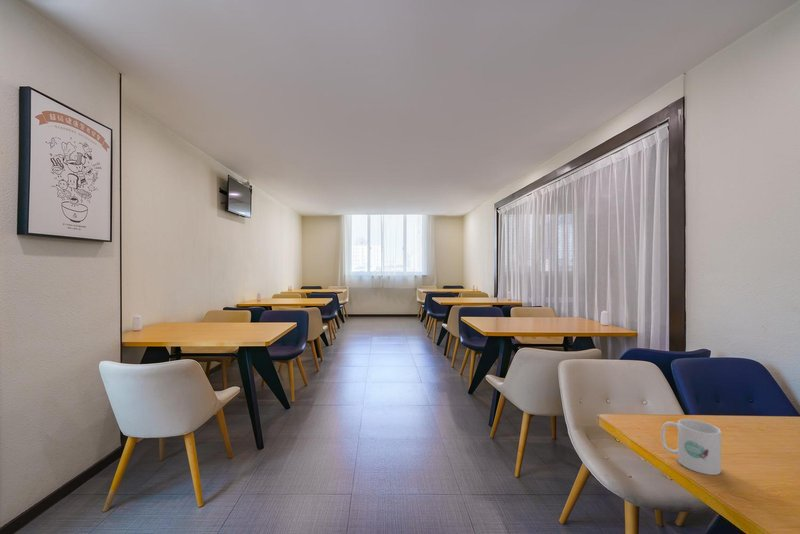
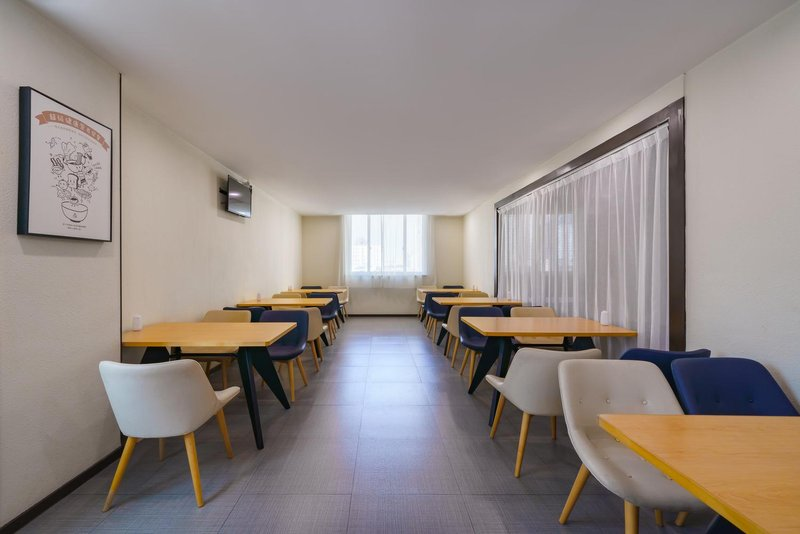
- mug (689, 442)
